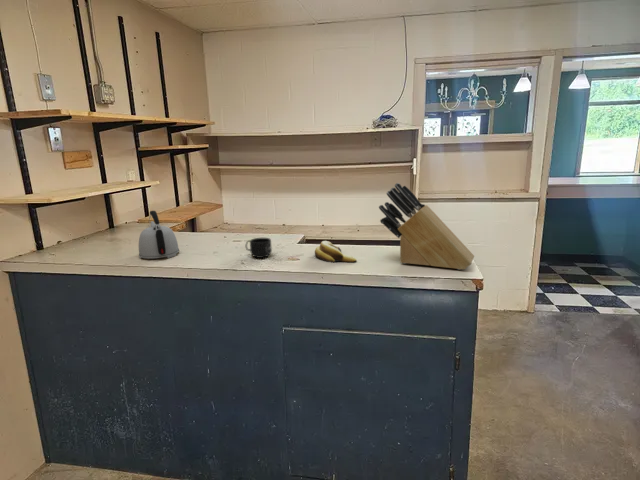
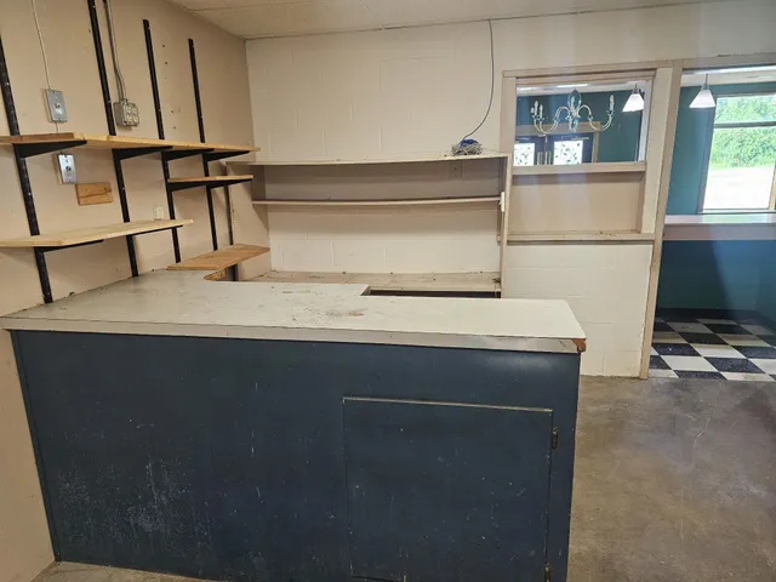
- mug (257, 247)
- kettle (156, 233)
- knife block (426, 223)
- banana (336, 249)
